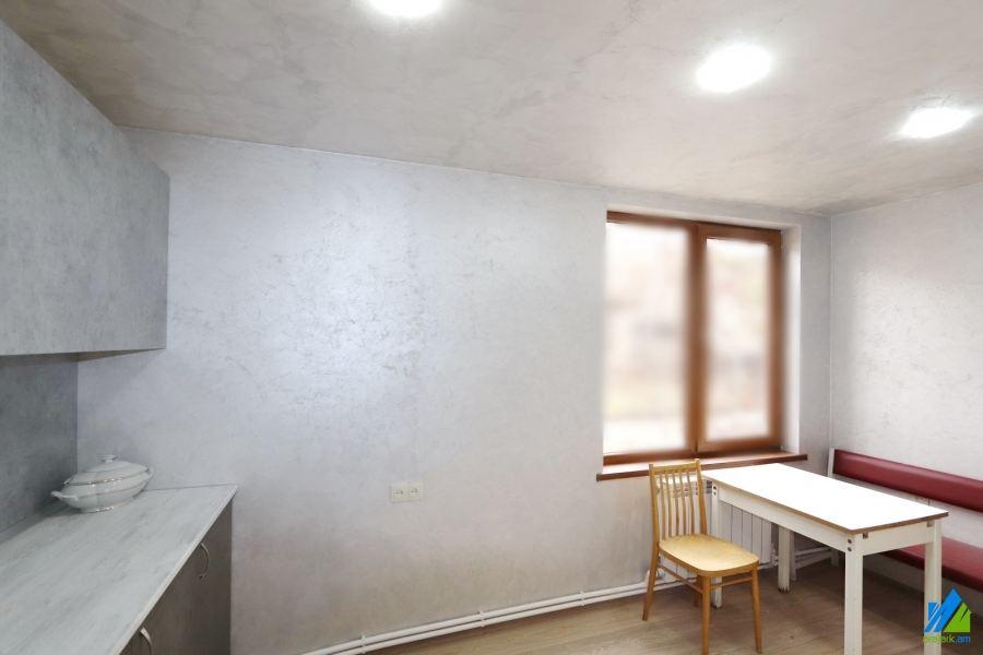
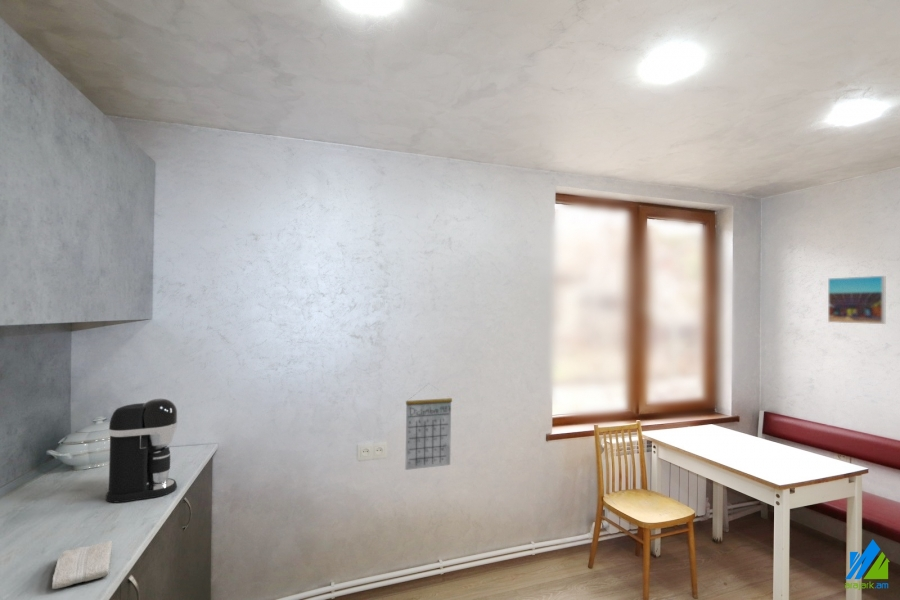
+ calendar (428, 425)
+ coffee maker (143, 446)
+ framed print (855, 300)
+ washcloth (84, 562)
